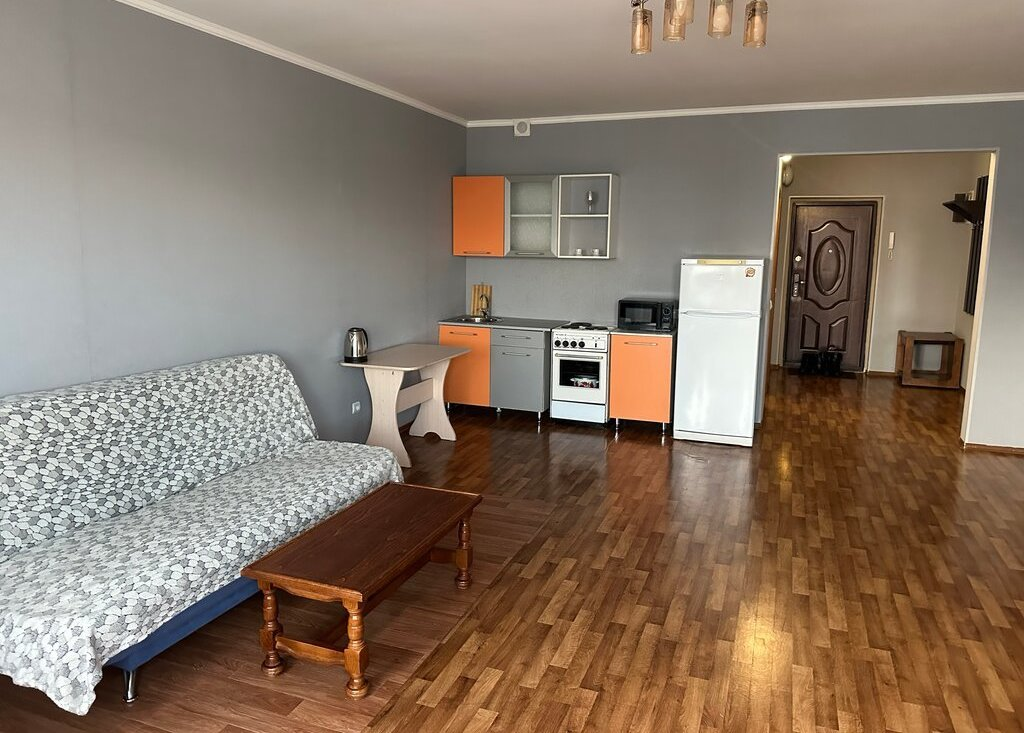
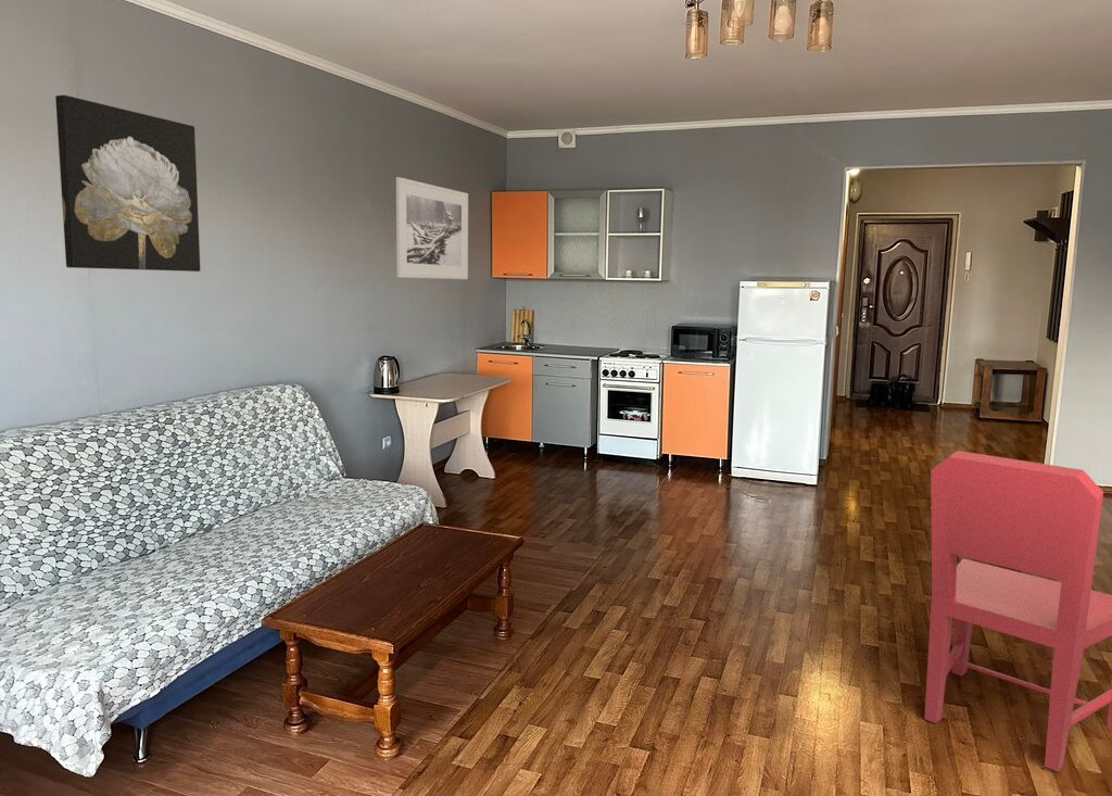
+ wall art (134, 191)
+ dining chair (1024, 590)
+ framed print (434, 232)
